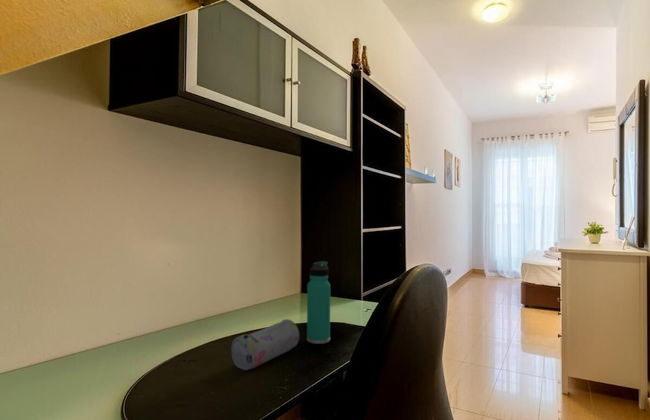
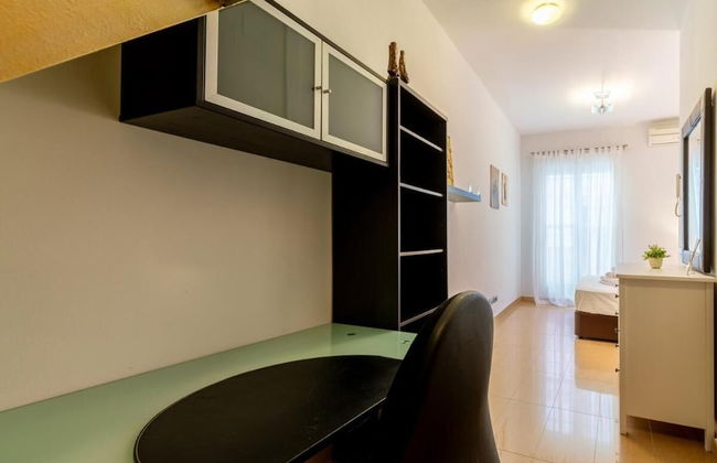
- thermos bottle (318, 301)
- pencil case (266, 342)
